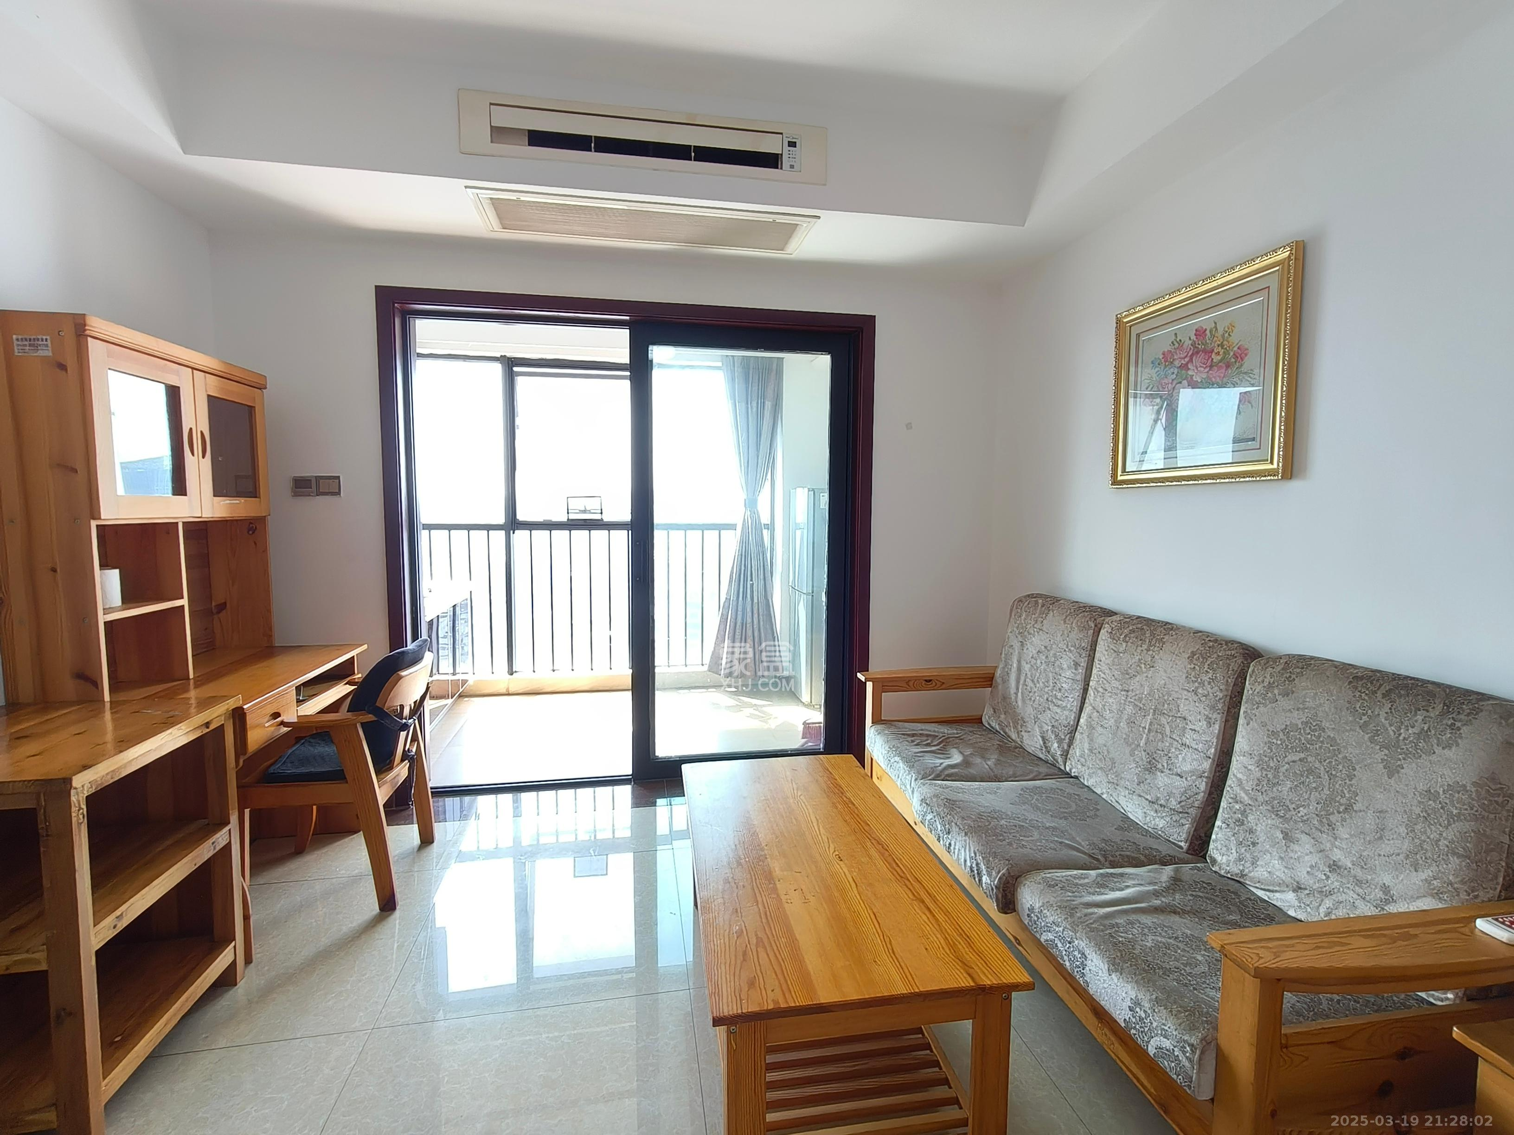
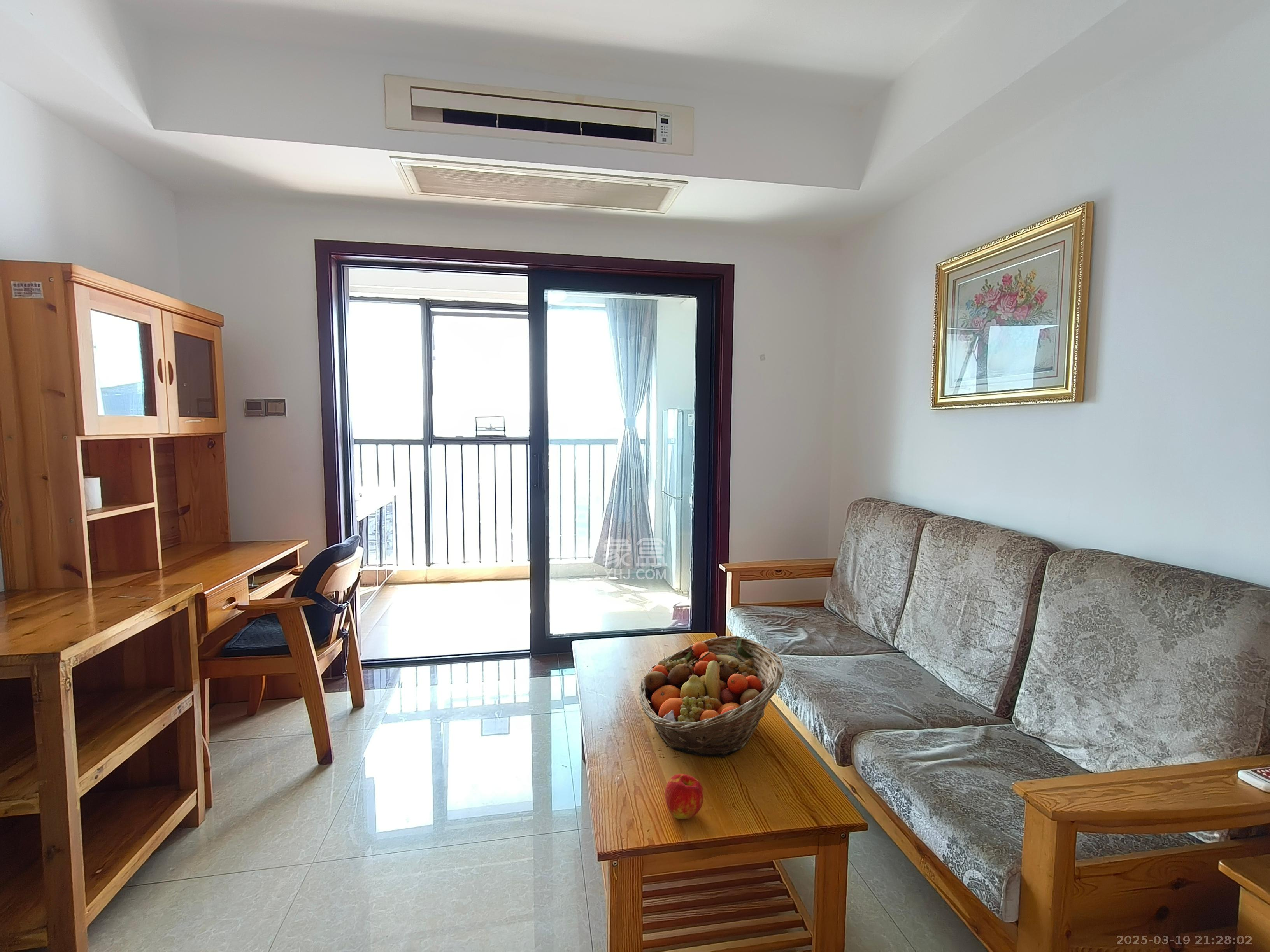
+ fruit basket (709, 690)
+ apple (684, 796)
